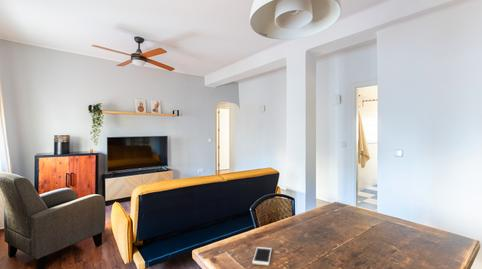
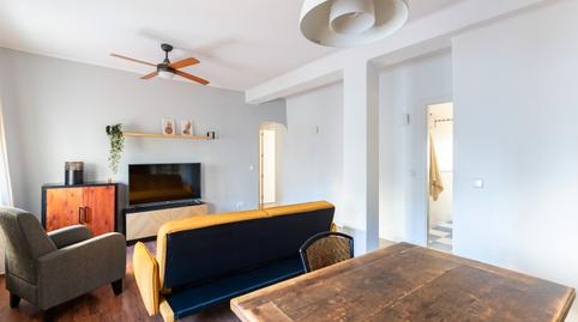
- cell phone (262, 255)
